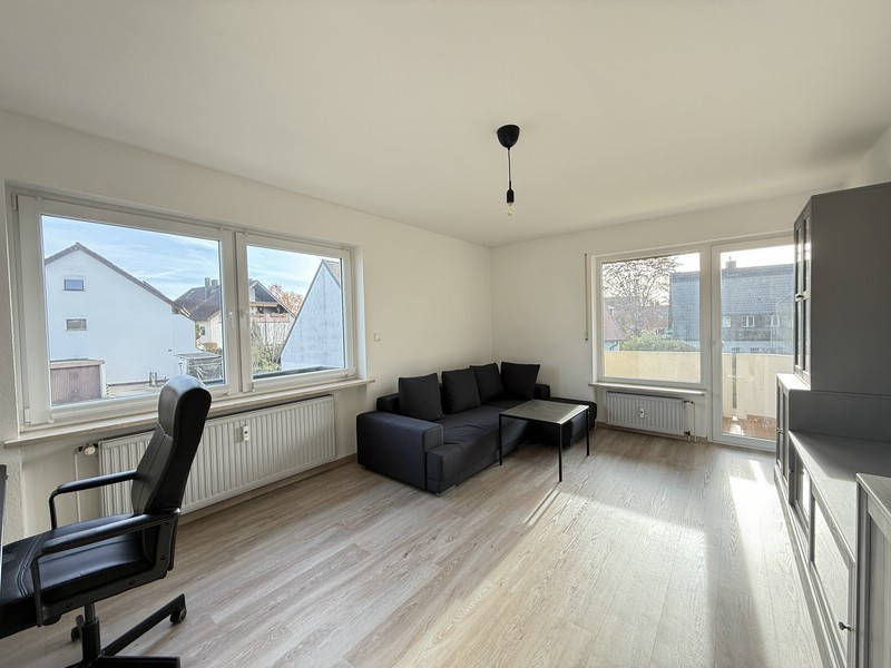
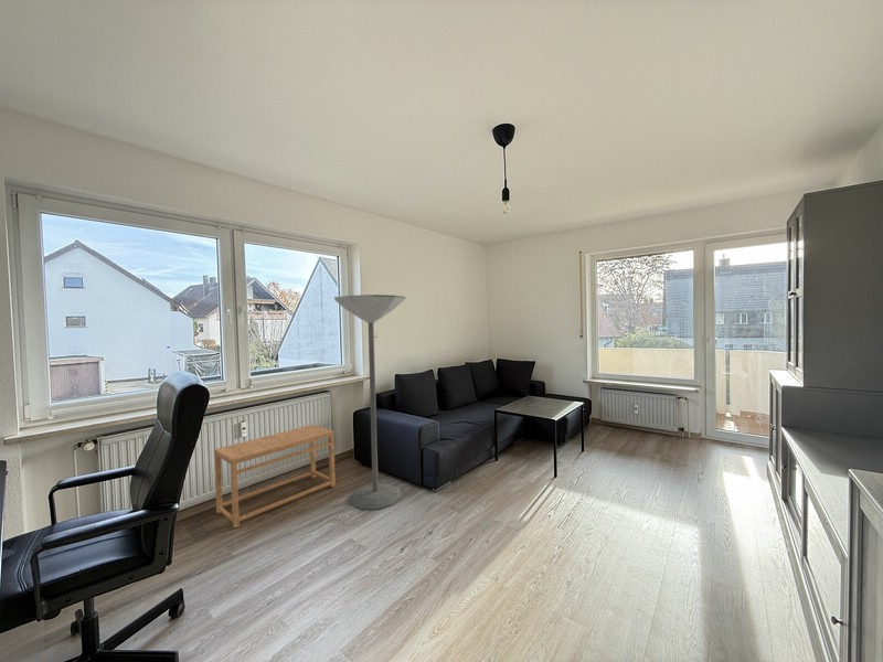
+ floor lamp (372, 397)
+ side table (276, 461)
